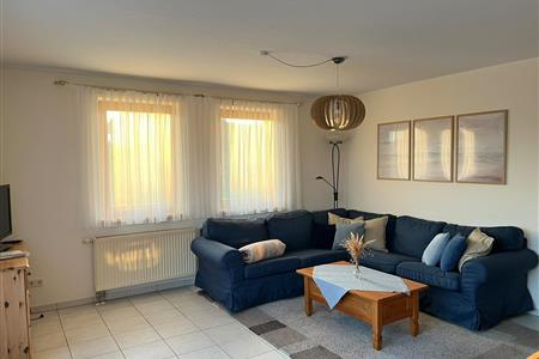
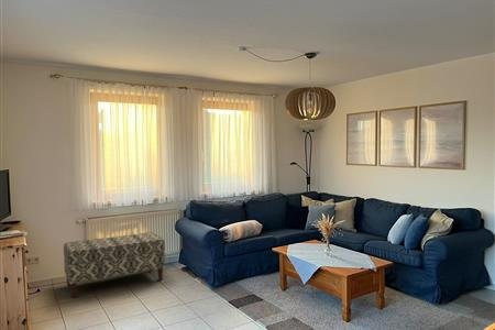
+ bench (114, 262)
